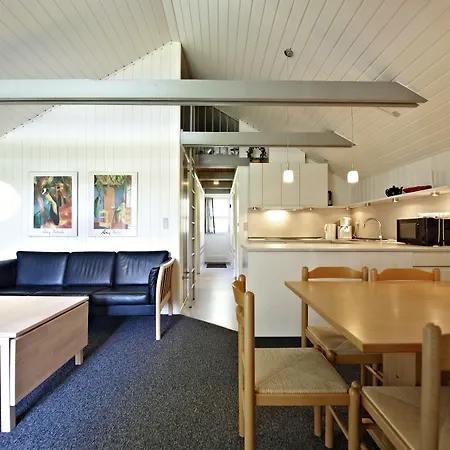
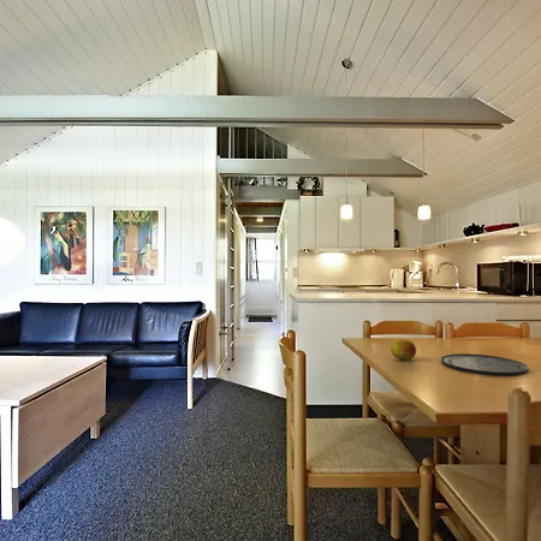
+ fruit (403, 349)
+ plate (482, 363)
